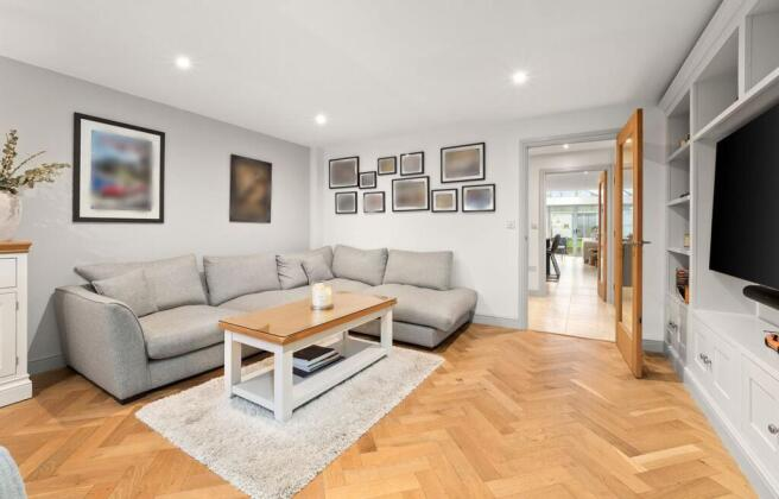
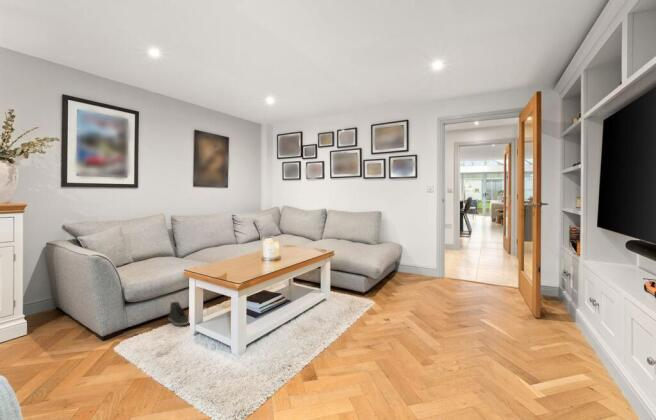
+ sneaker (178, 313)
